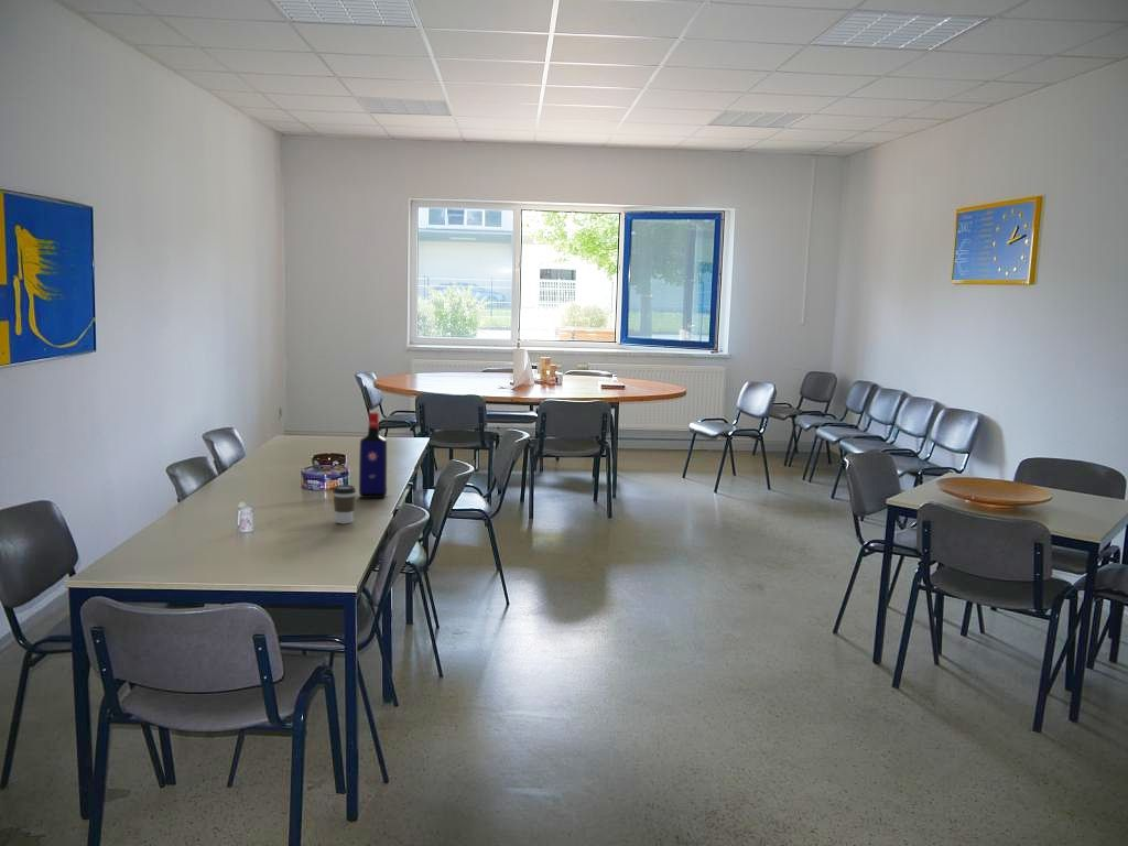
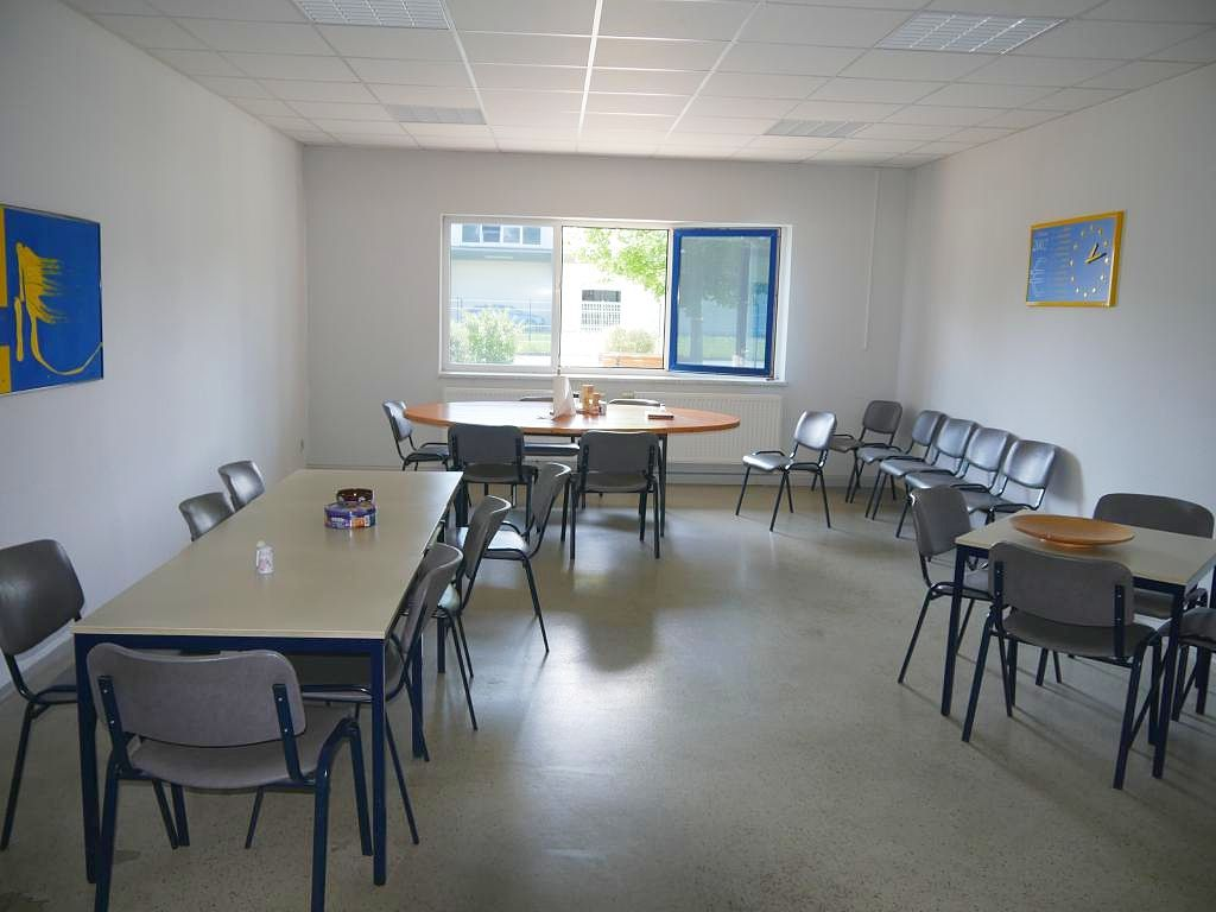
- coffee cup (344, 503)
- liquor bottle (372, 454)
